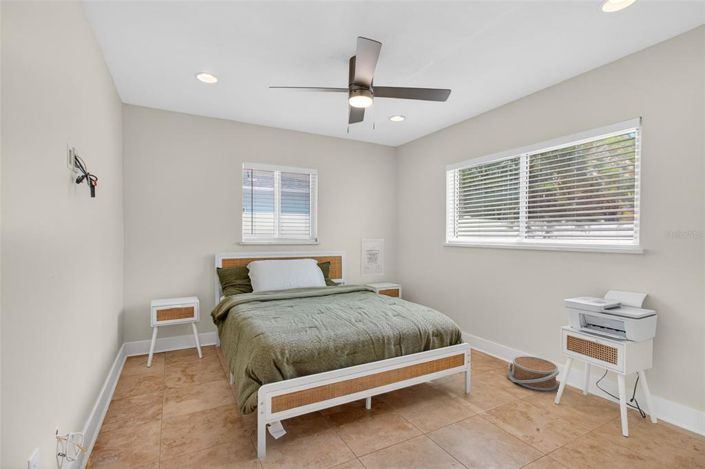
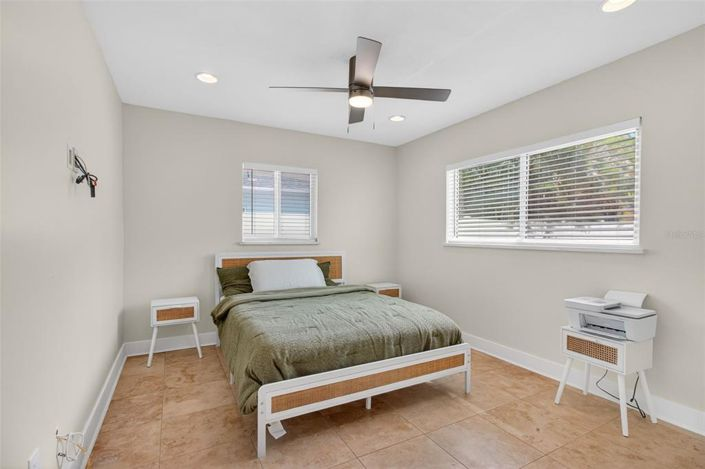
- wall art (372, 257)
- basket (533, 372)
